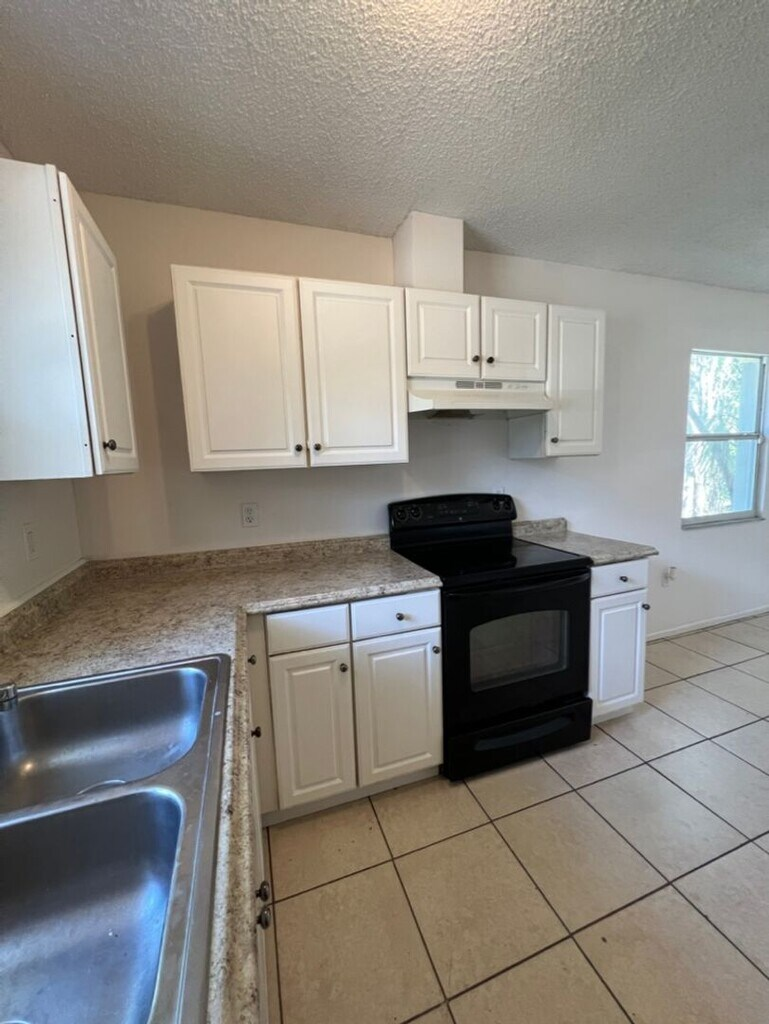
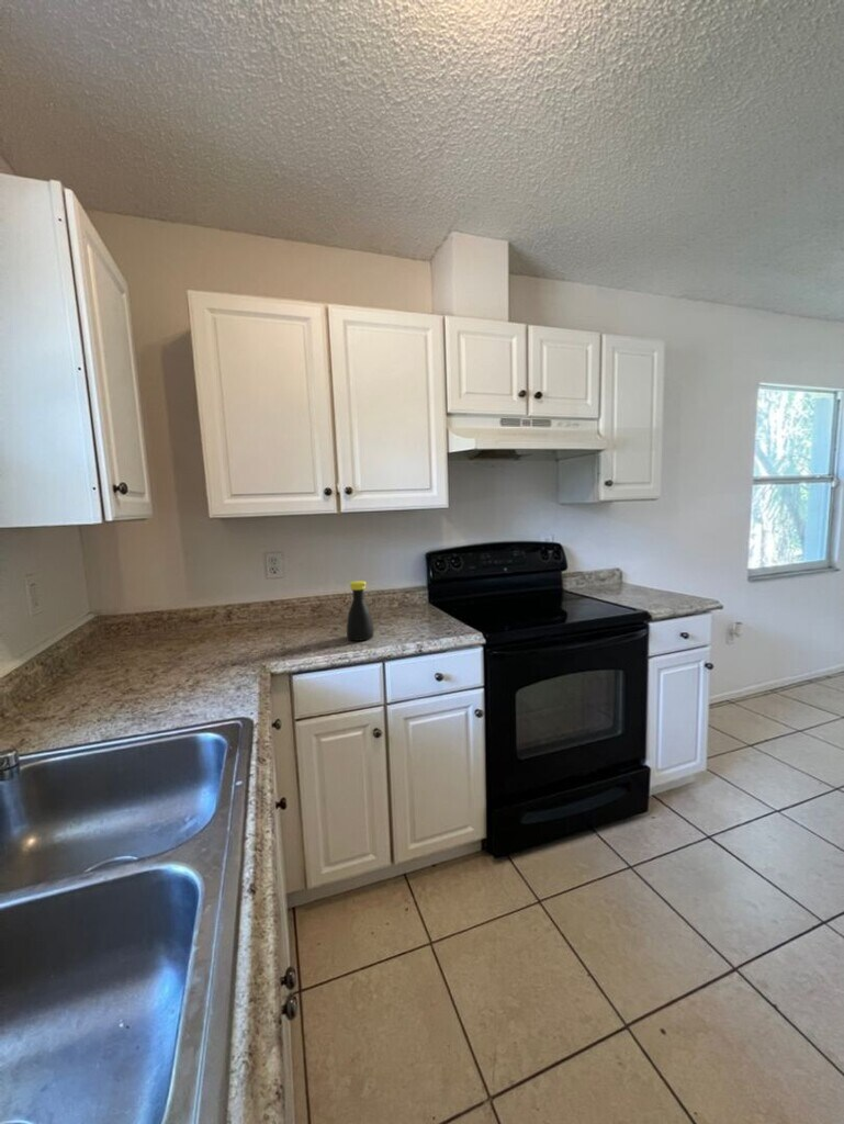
+ bottle (359, 609)
